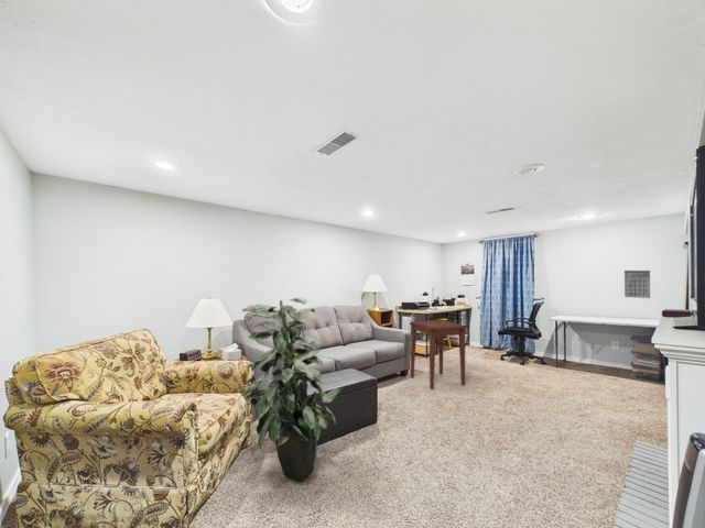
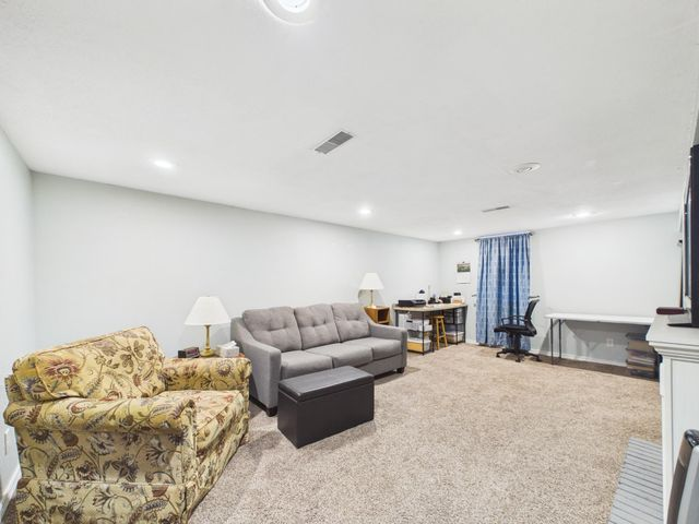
- side table (438, 352)
- calendar (637, 280)
- indoor plant (290, 385)
